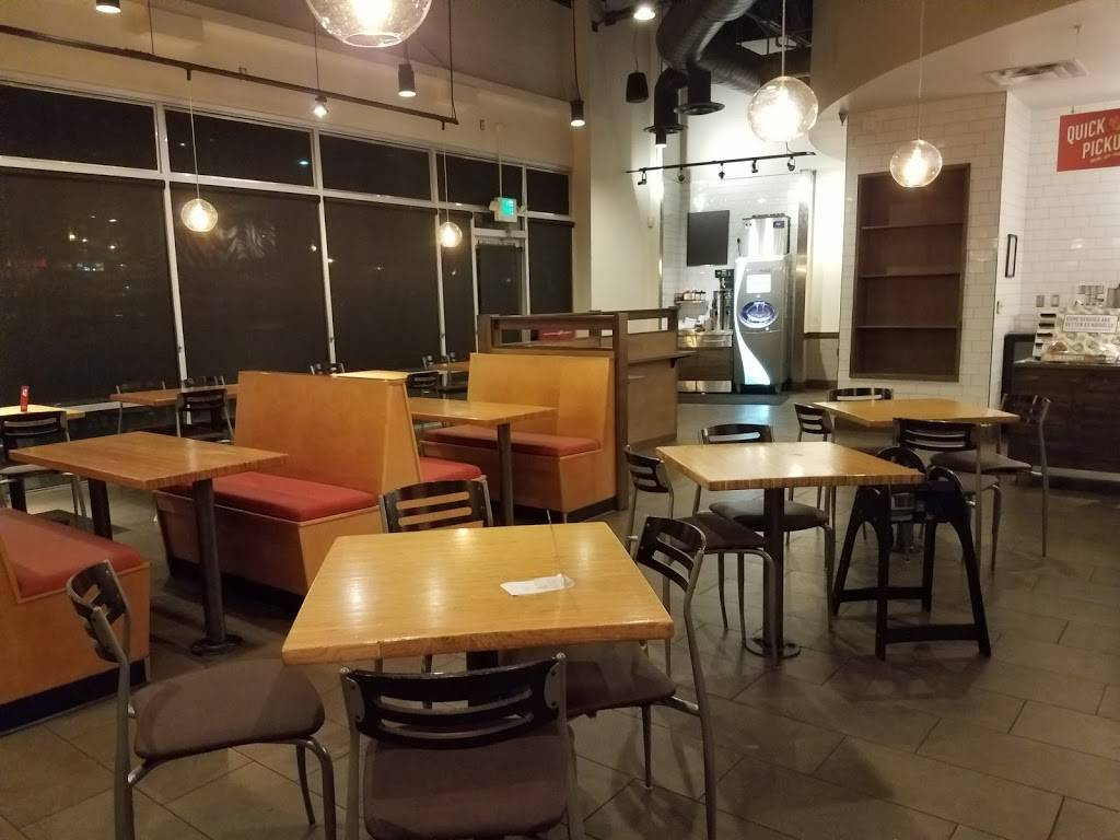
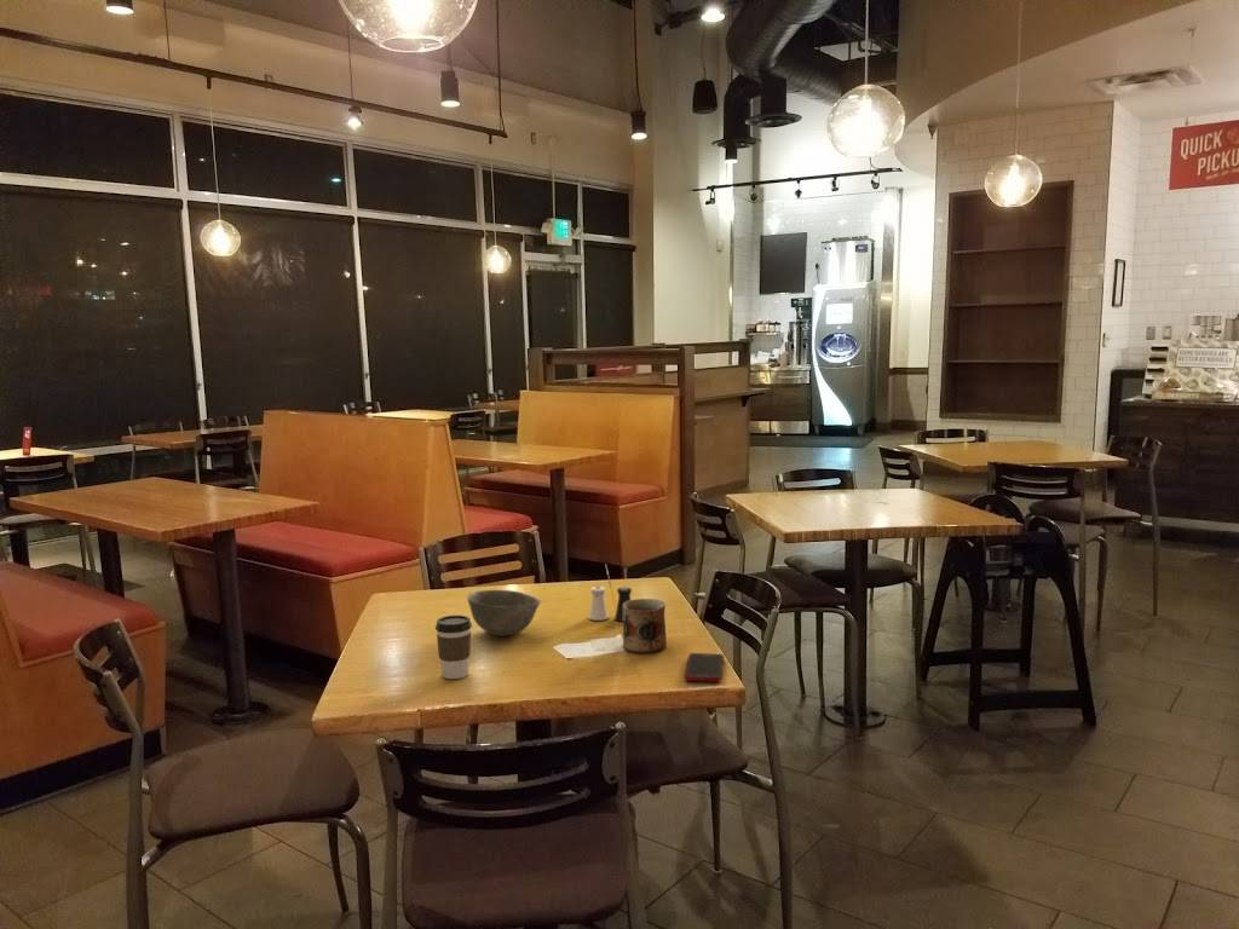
+ coffee cup (454, 646)
+ salt and pepper shaker (605, 605)
+ mug (644, 623)
+ cell phone (704, 667)
+ bowl (503, 613)
